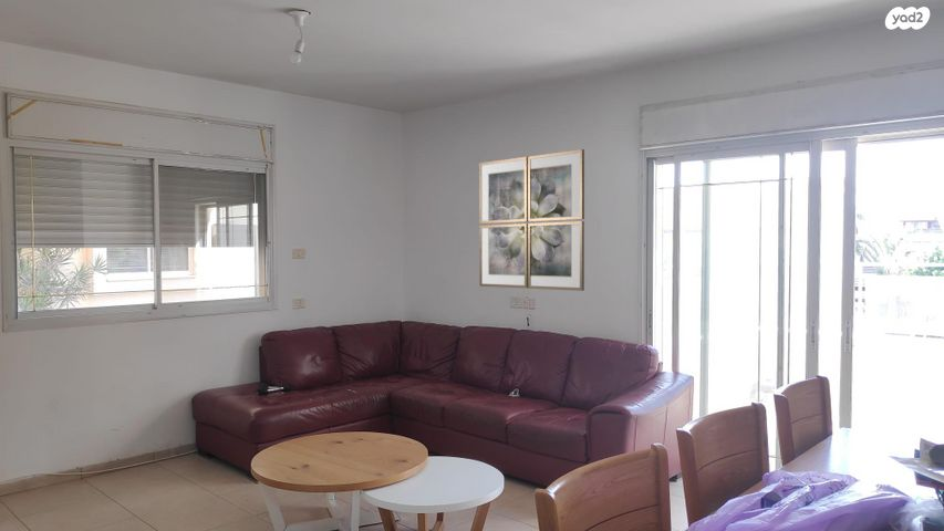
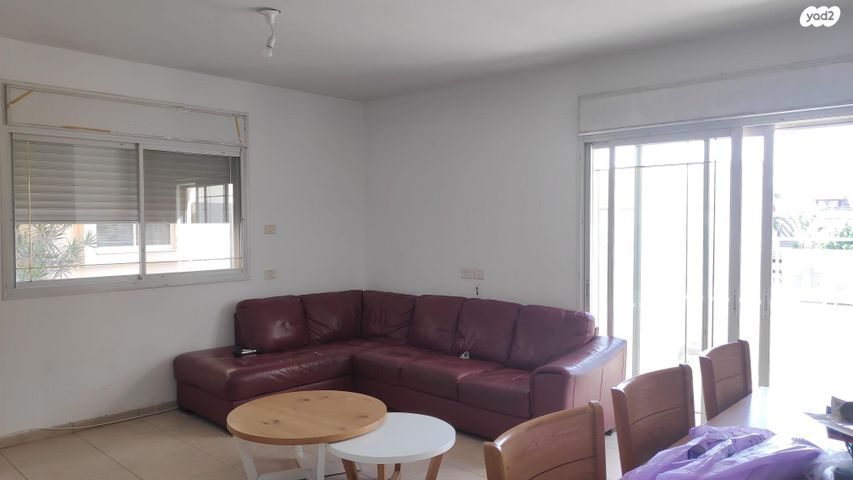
- wall art (528, 223)
